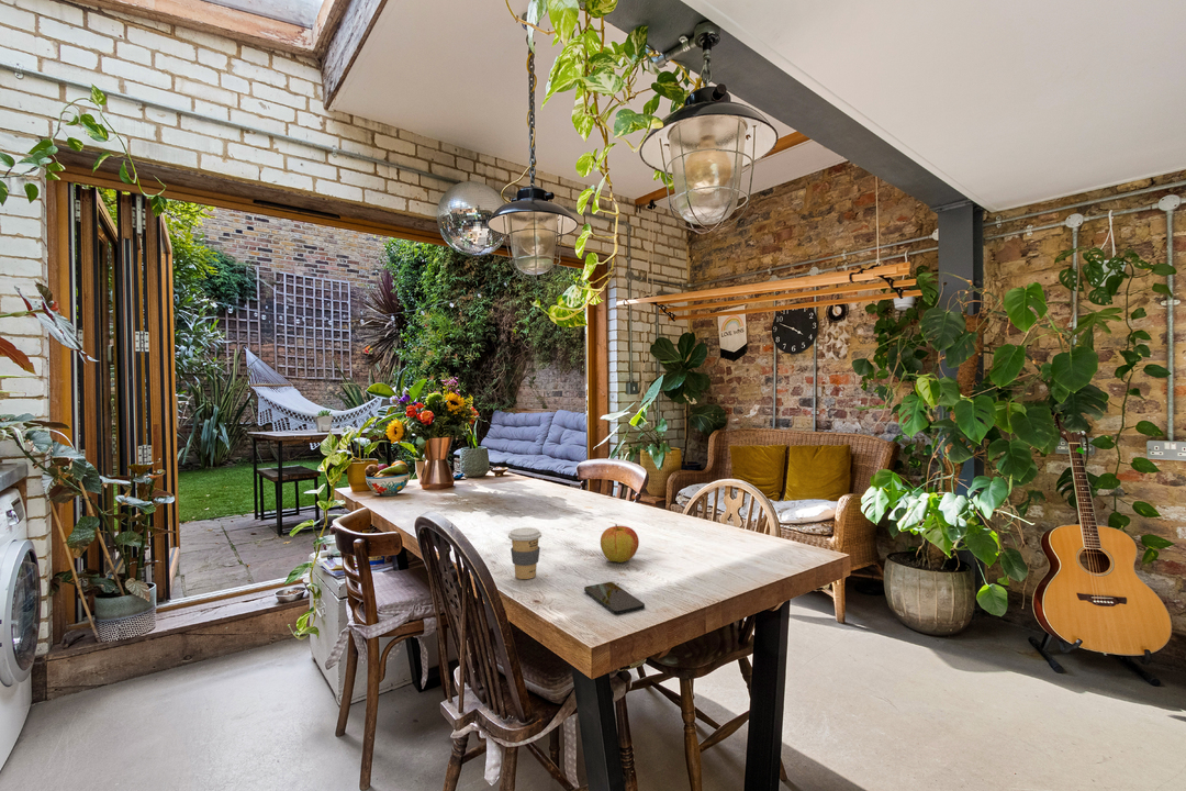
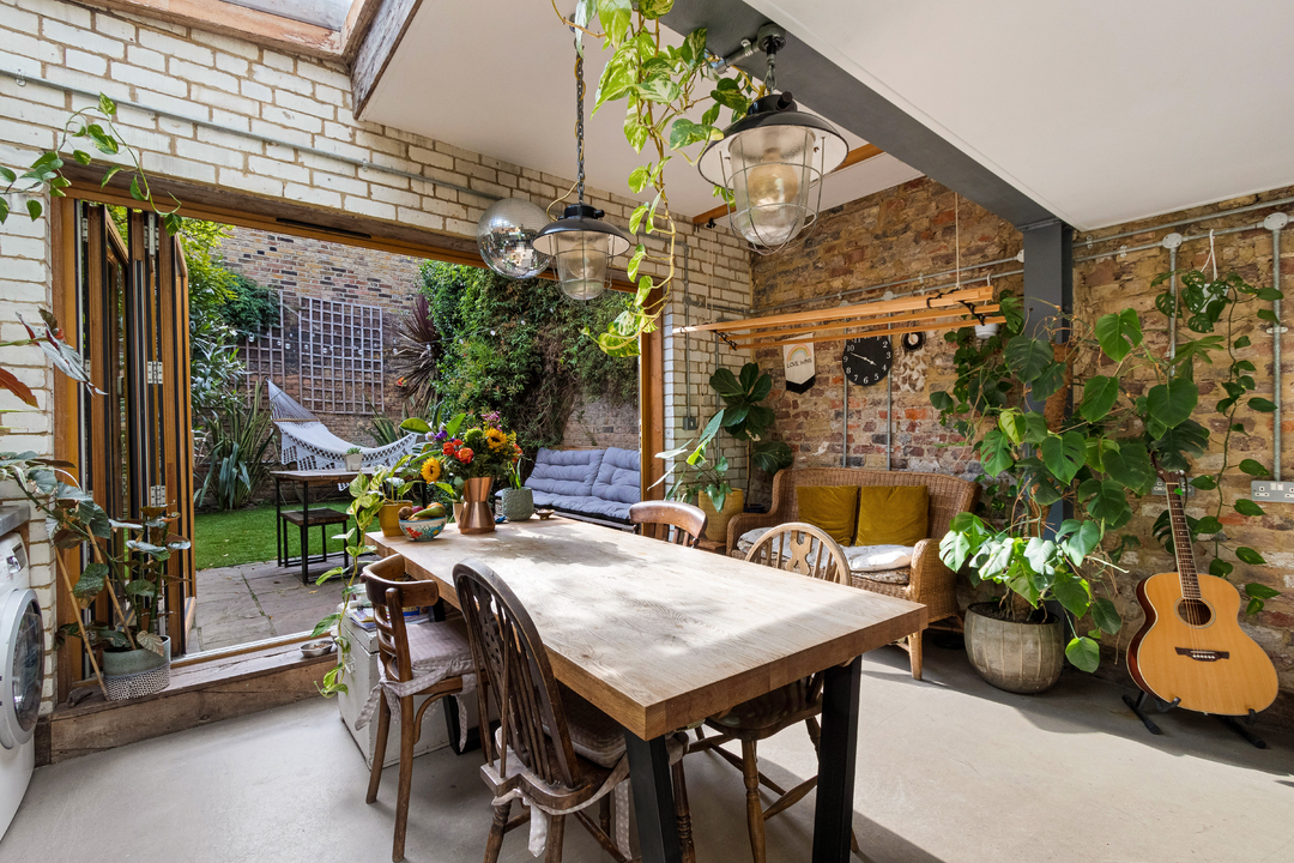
- coffee cup (525, 553)
- smartphone (613, 597)
- apple (619, 542)
